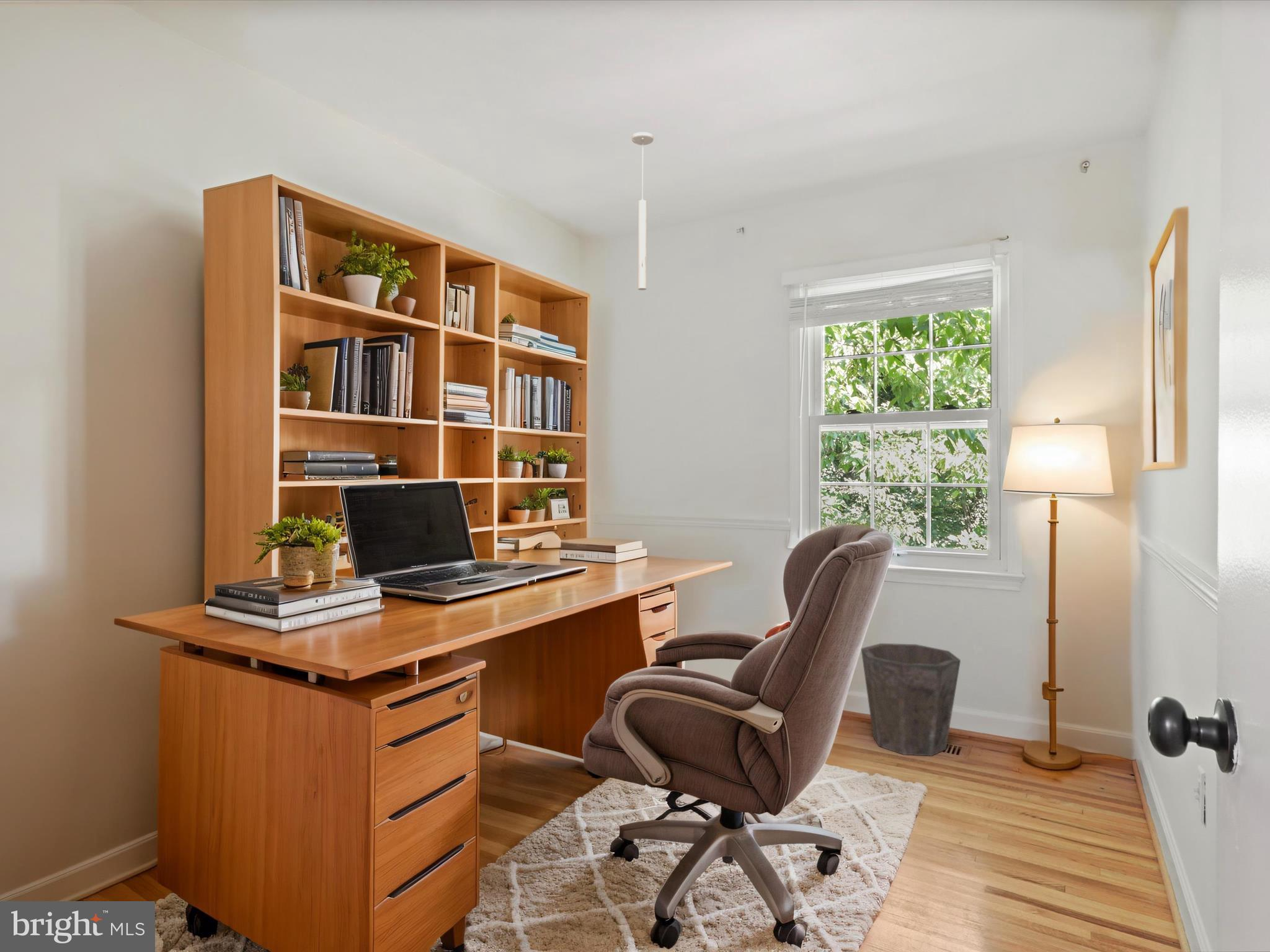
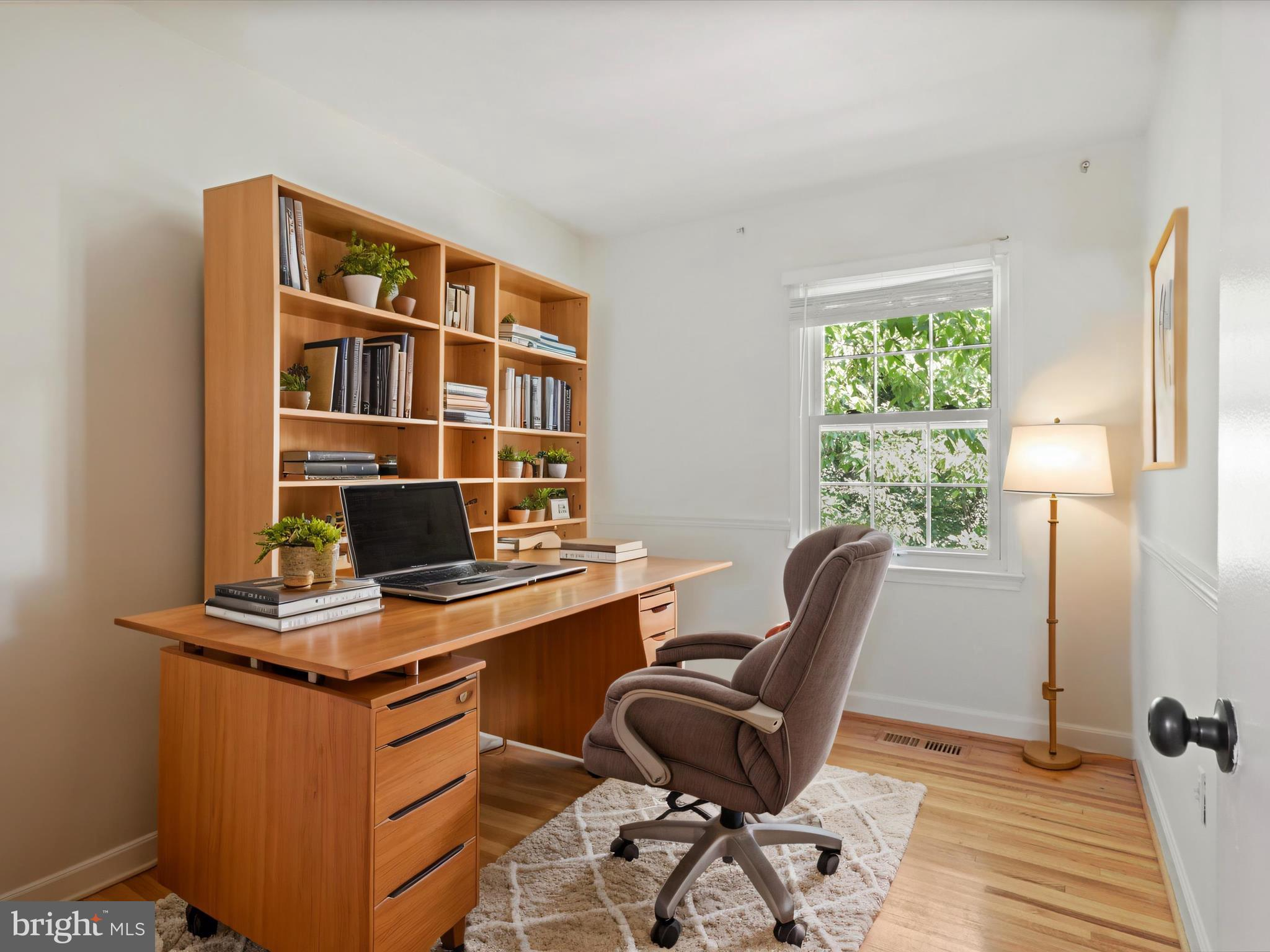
- waste bin (908, 699)
- ceiling light (642, 213)
